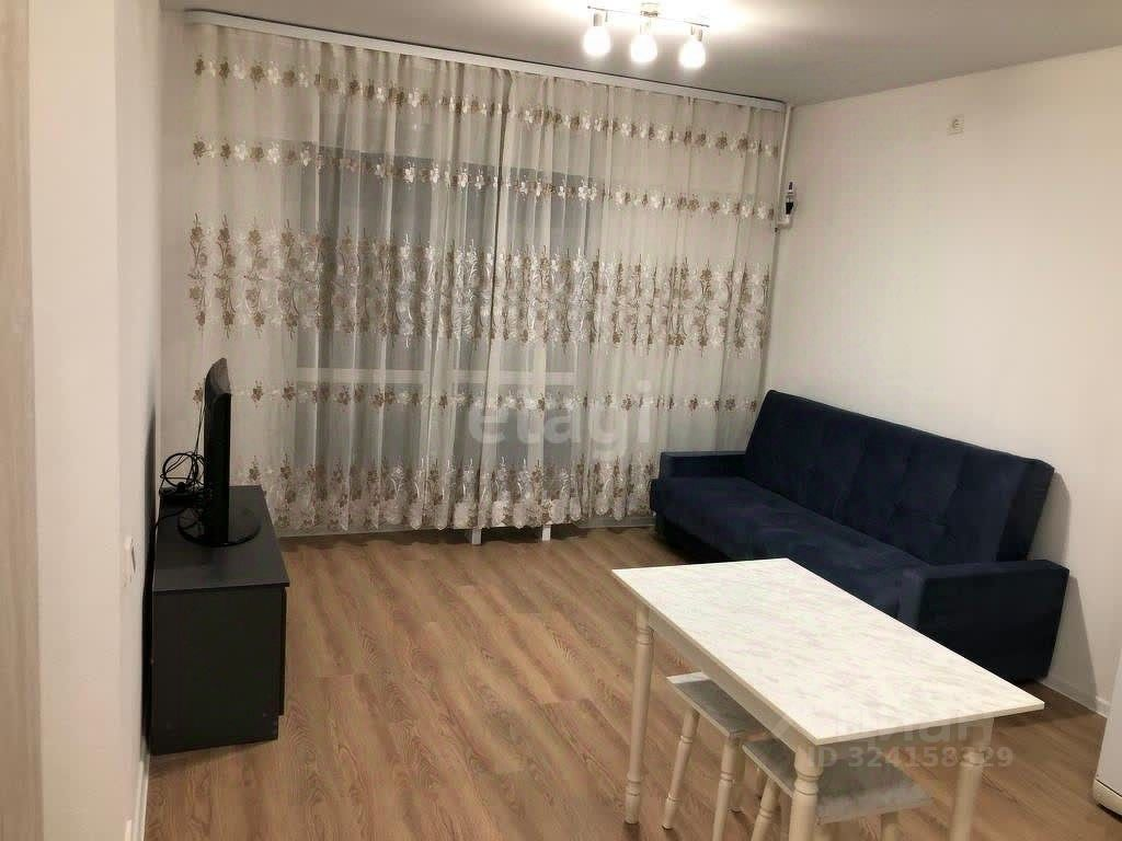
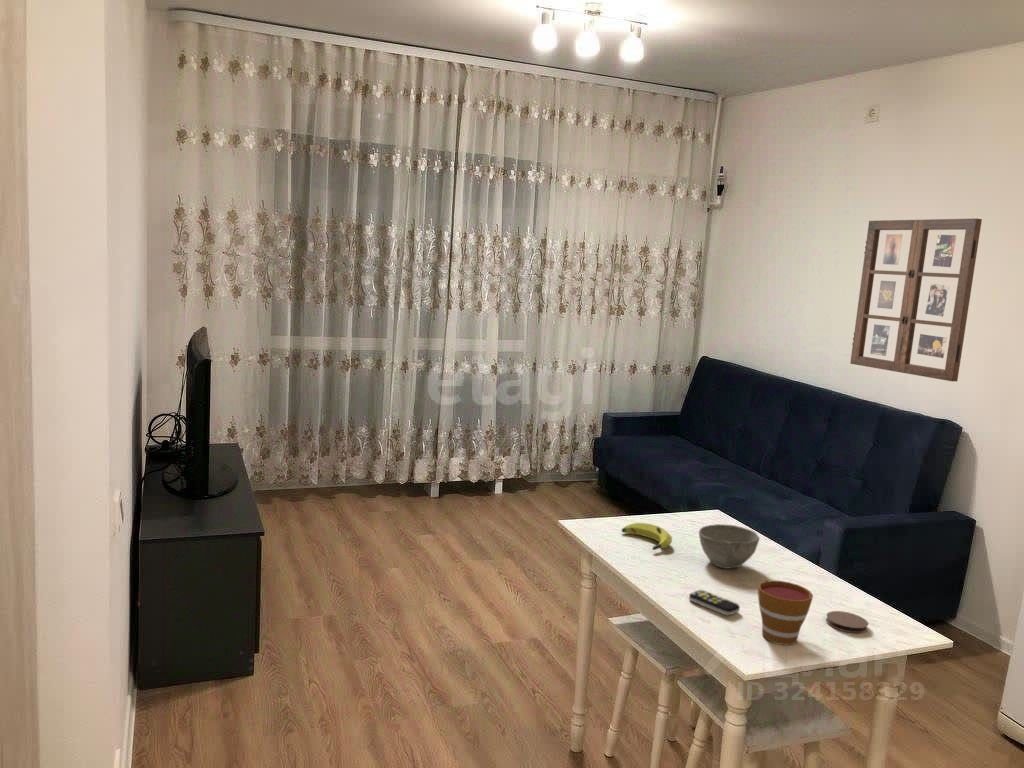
+ remote control (714, 602)
+ banana (645, 534)
+ picture frame (910, 296)
+ coaster (846, 621)
+ cup (784, 612)
+ bowl (727, 548)
